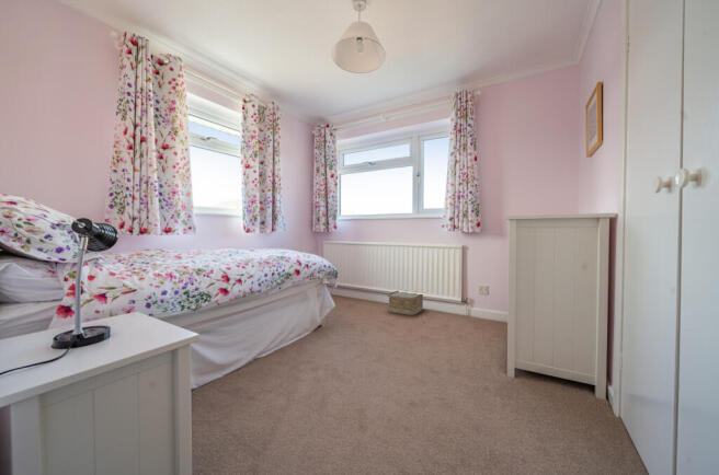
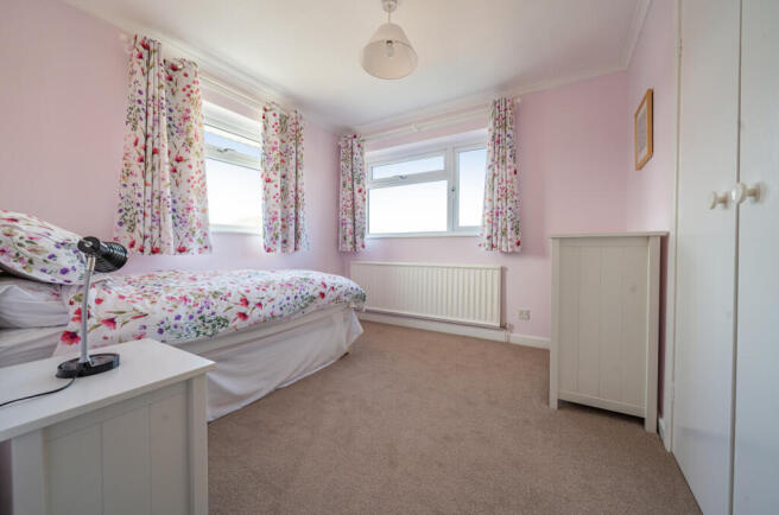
- woven basket (404, 301)
